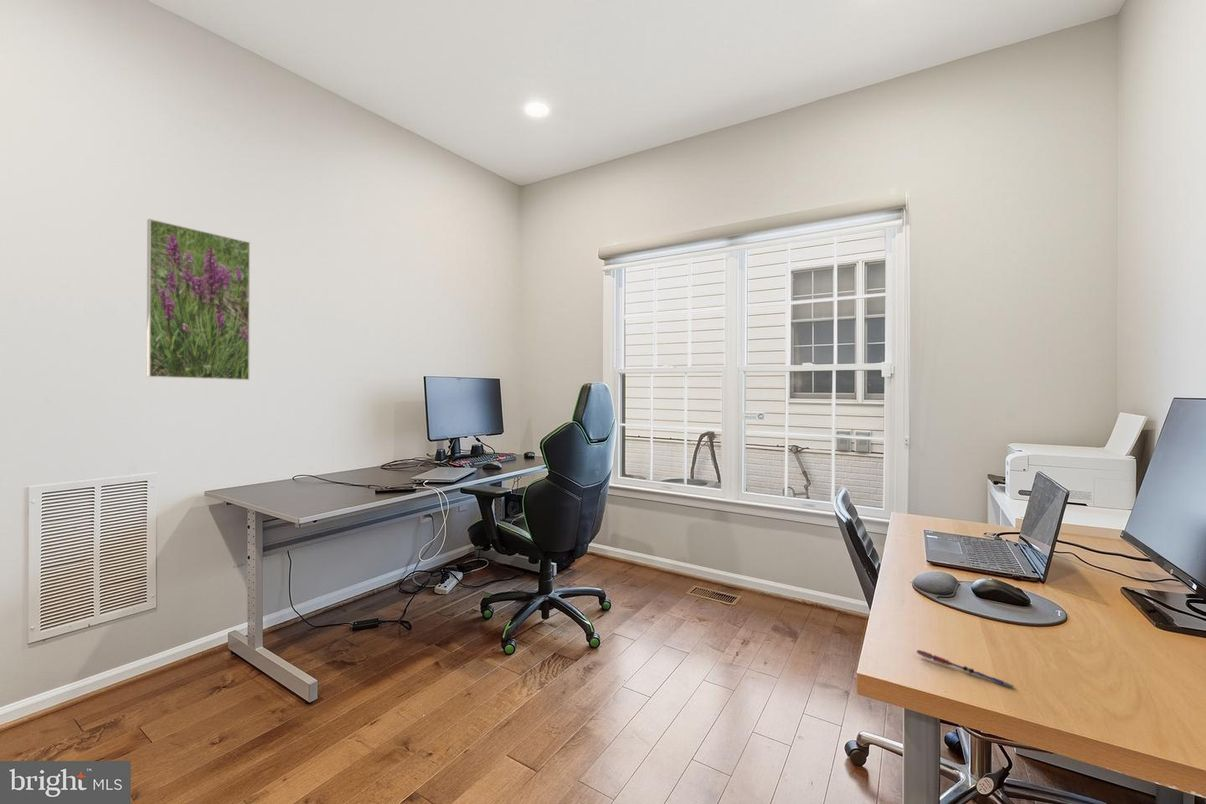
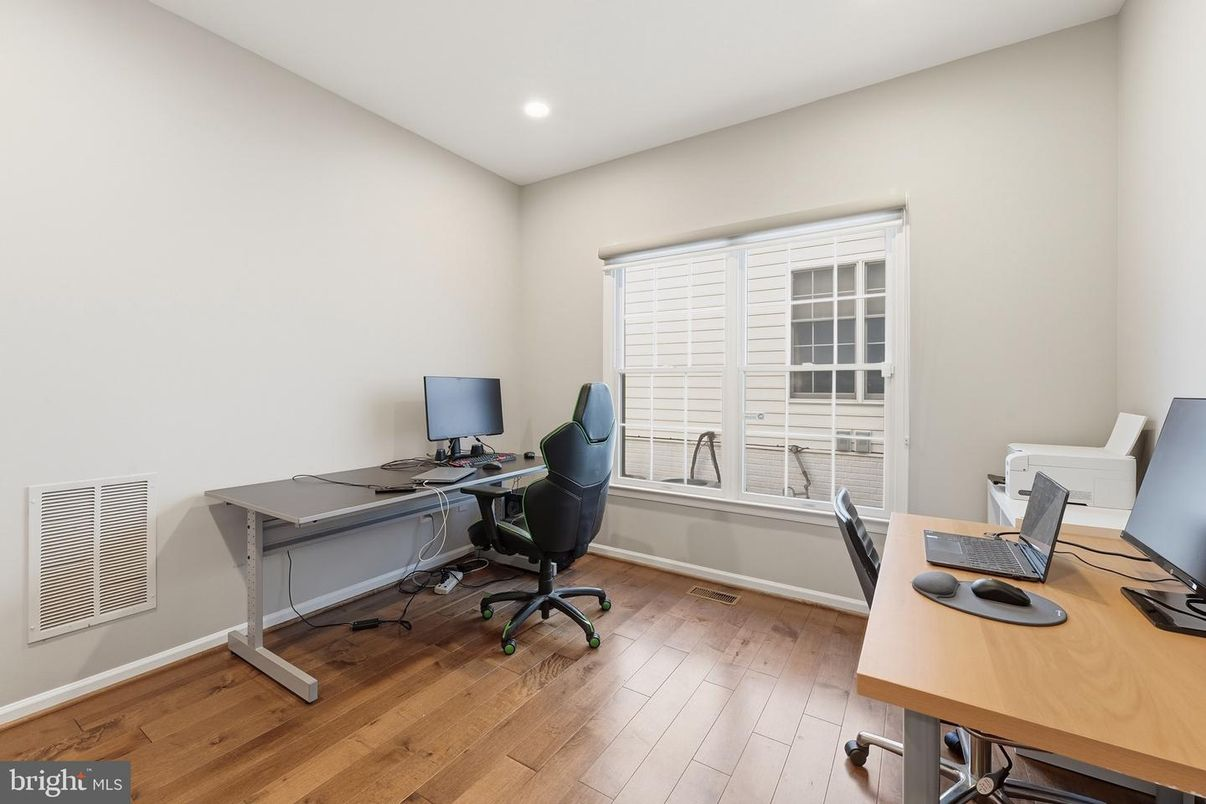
- pen (962, 667)
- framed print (201, 305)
